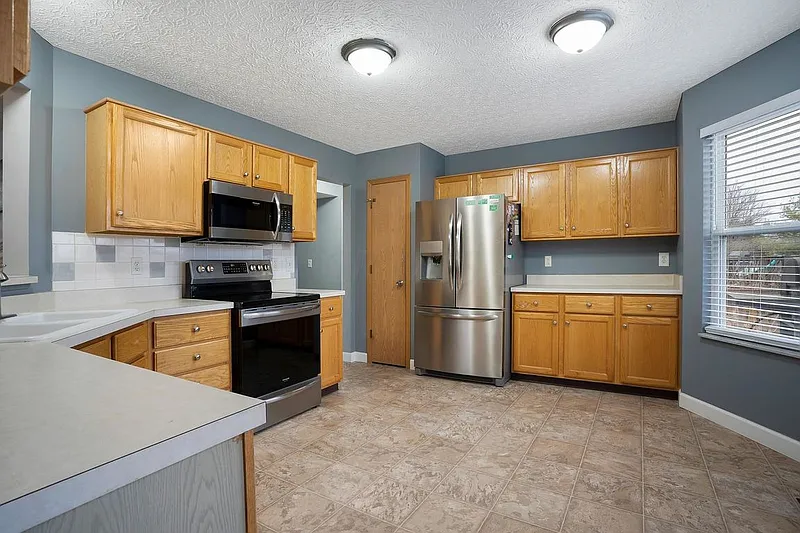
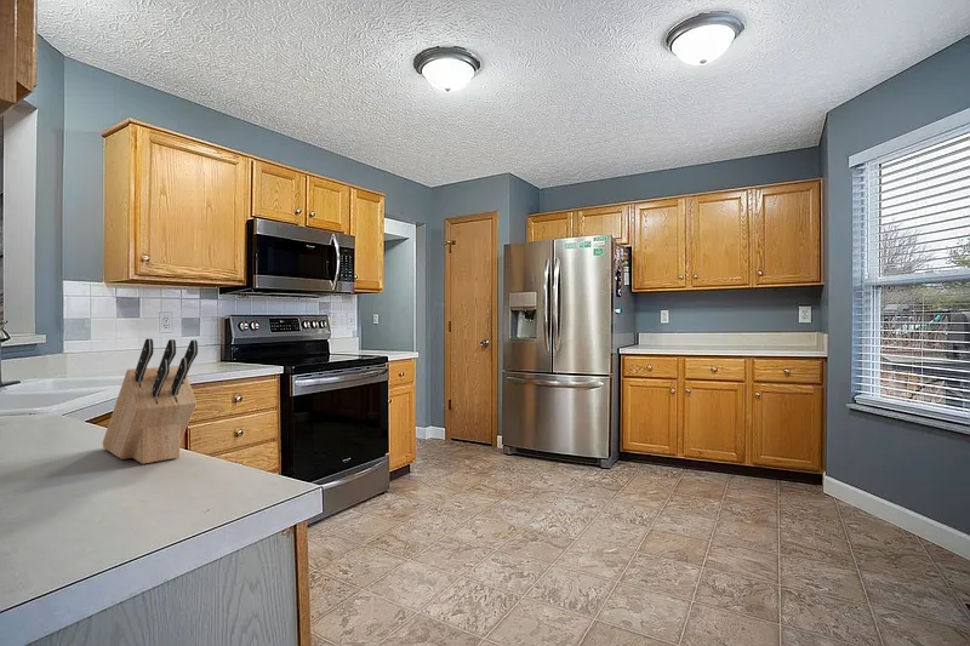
+ knife block (150, 395)
